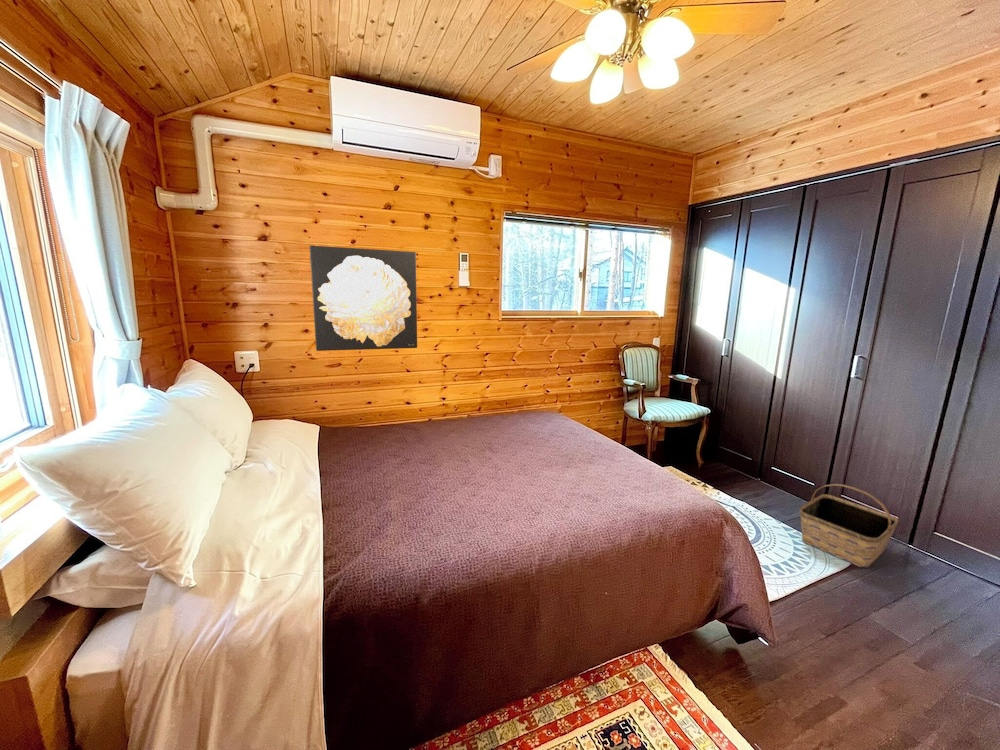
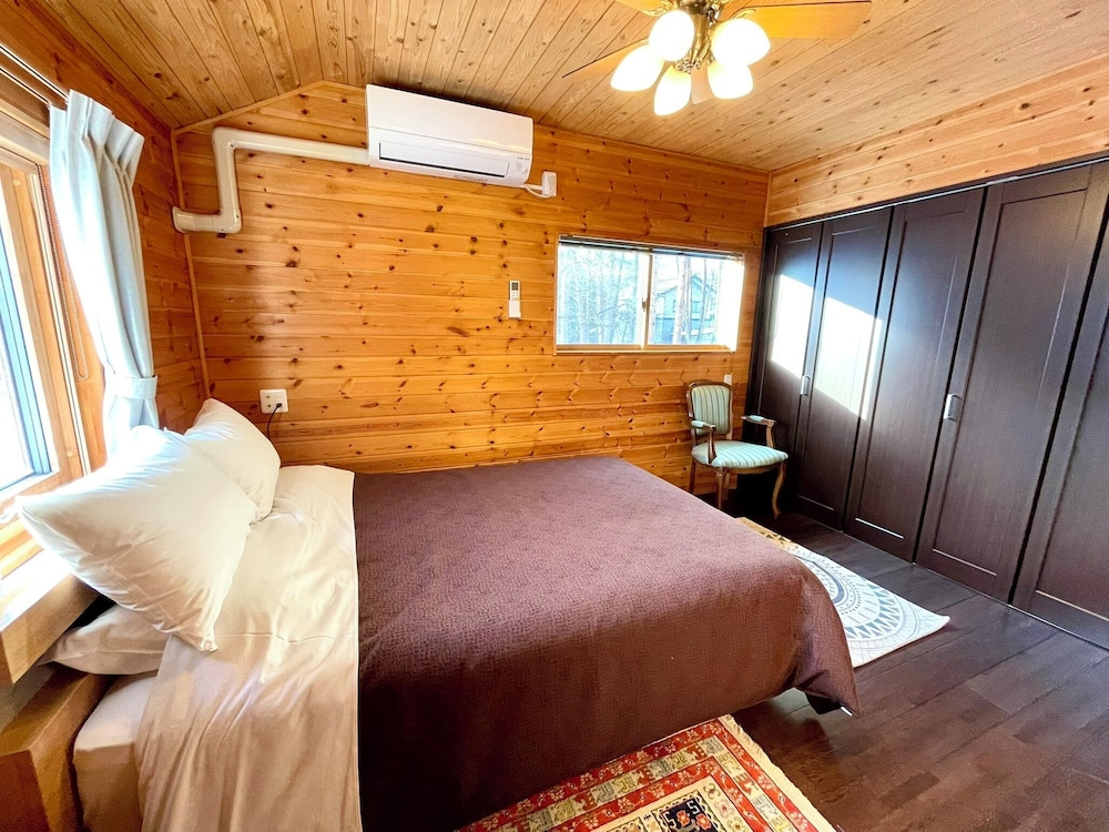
- wall art (366, 300)
- basket (847, 517)
